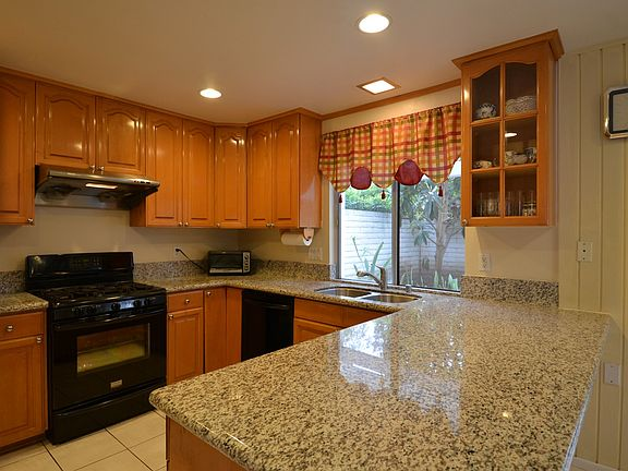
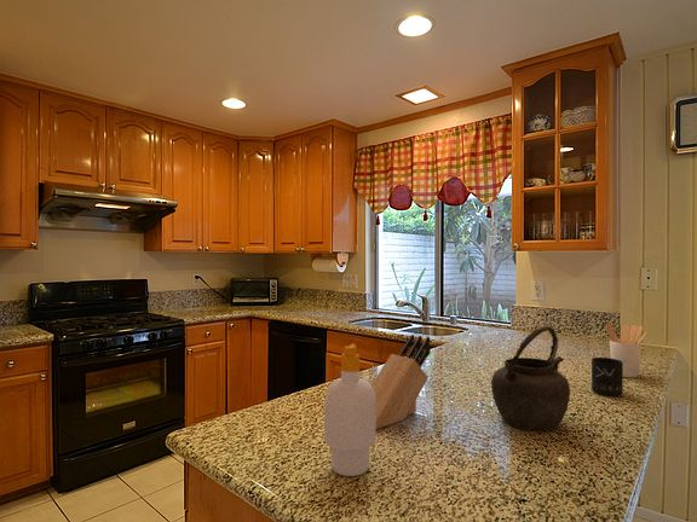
+ knife block (394, 376)
+ kettle (537, 372)
+ soap bottle (350, 407)
+ mug (607, 375)
+ utensil holder (627, 348)
